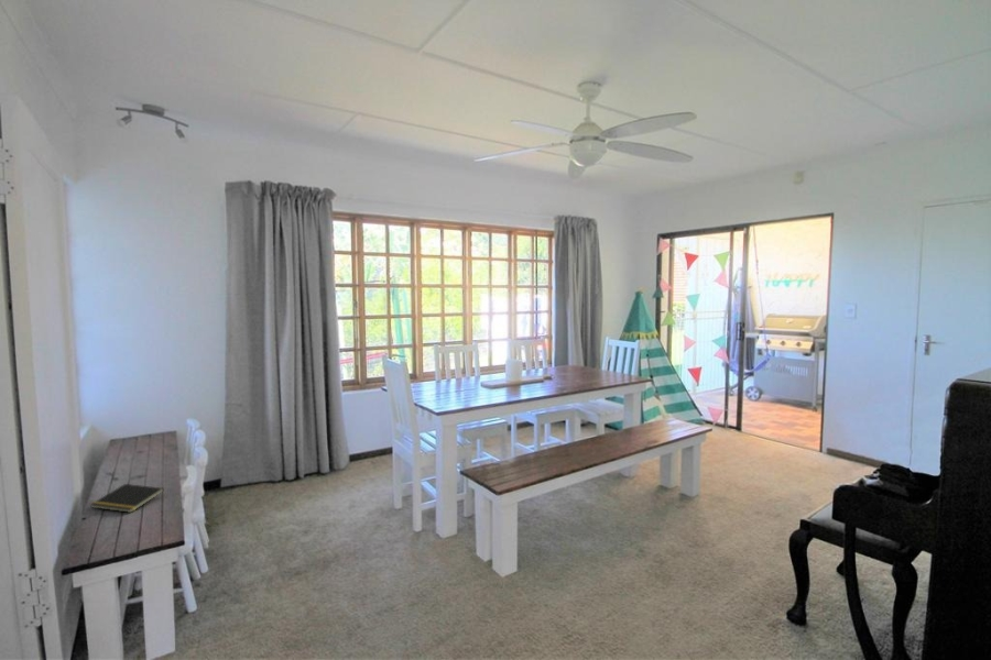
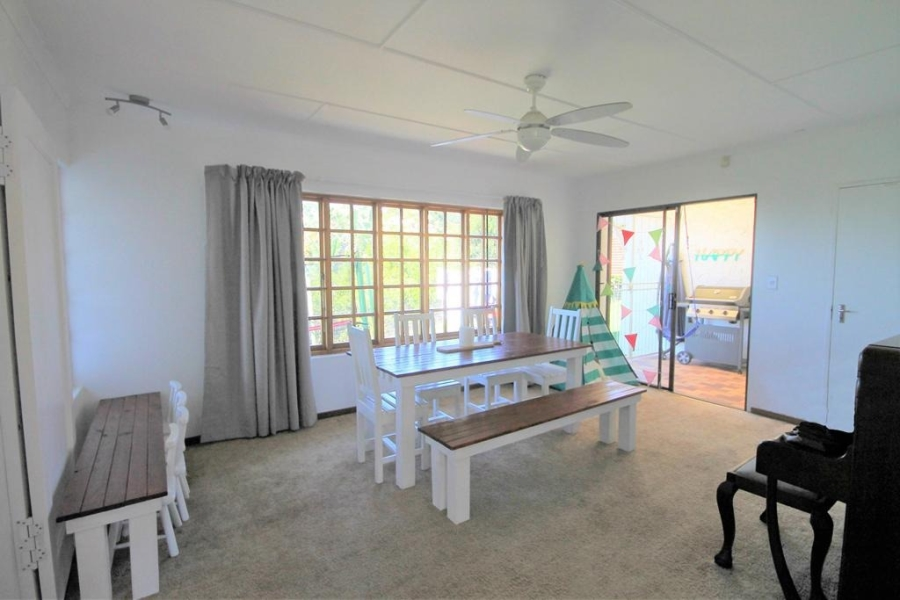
- notepad (128, 497)
